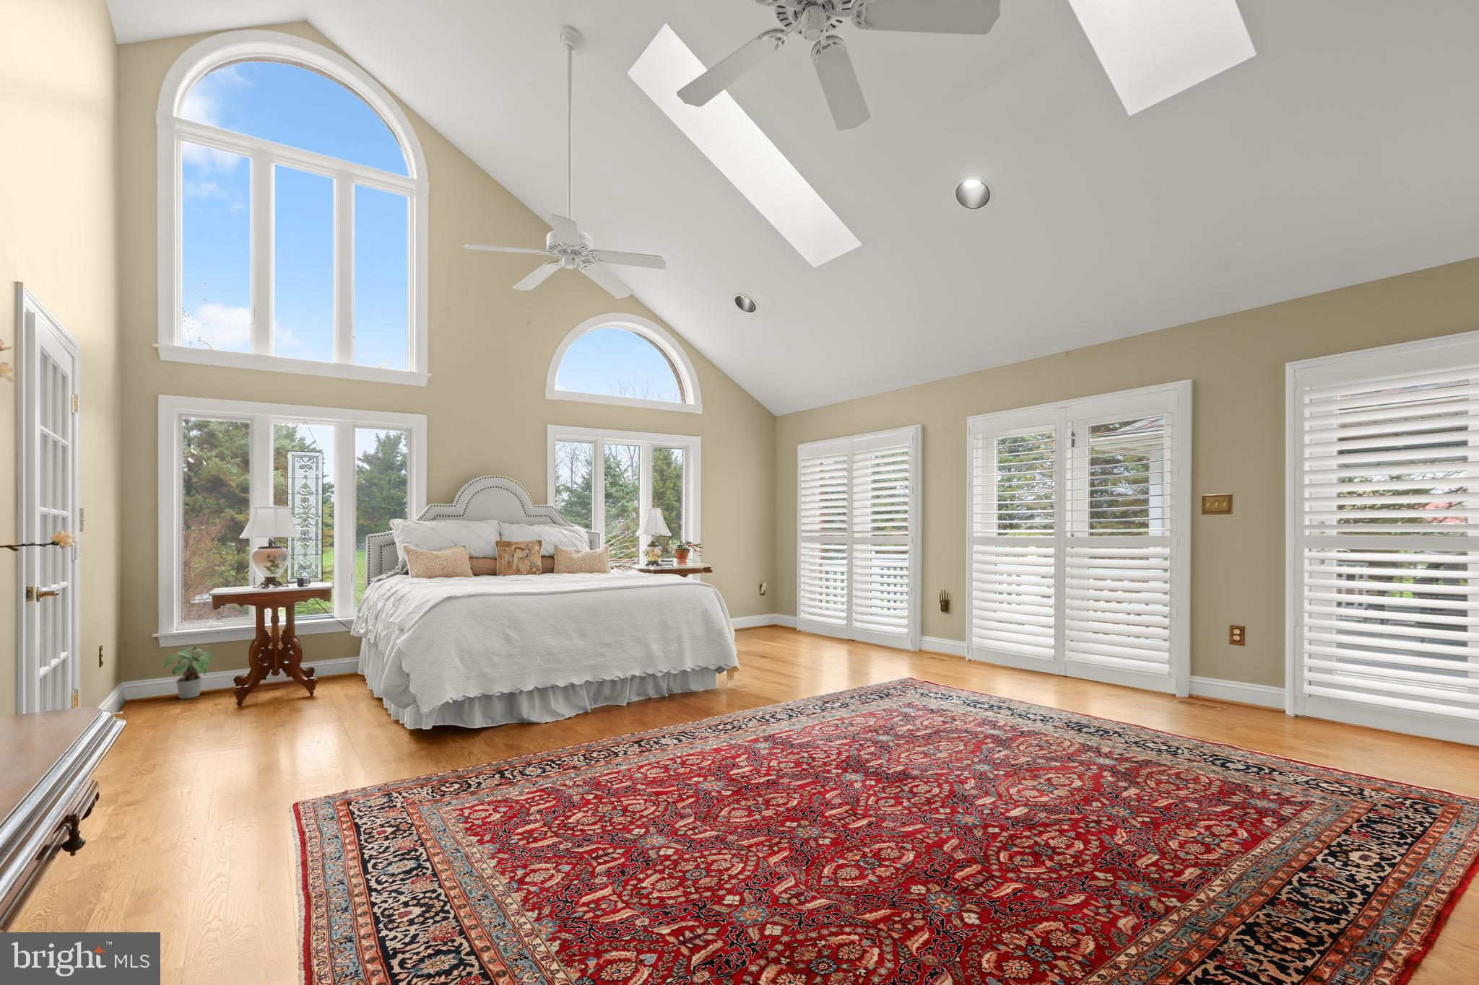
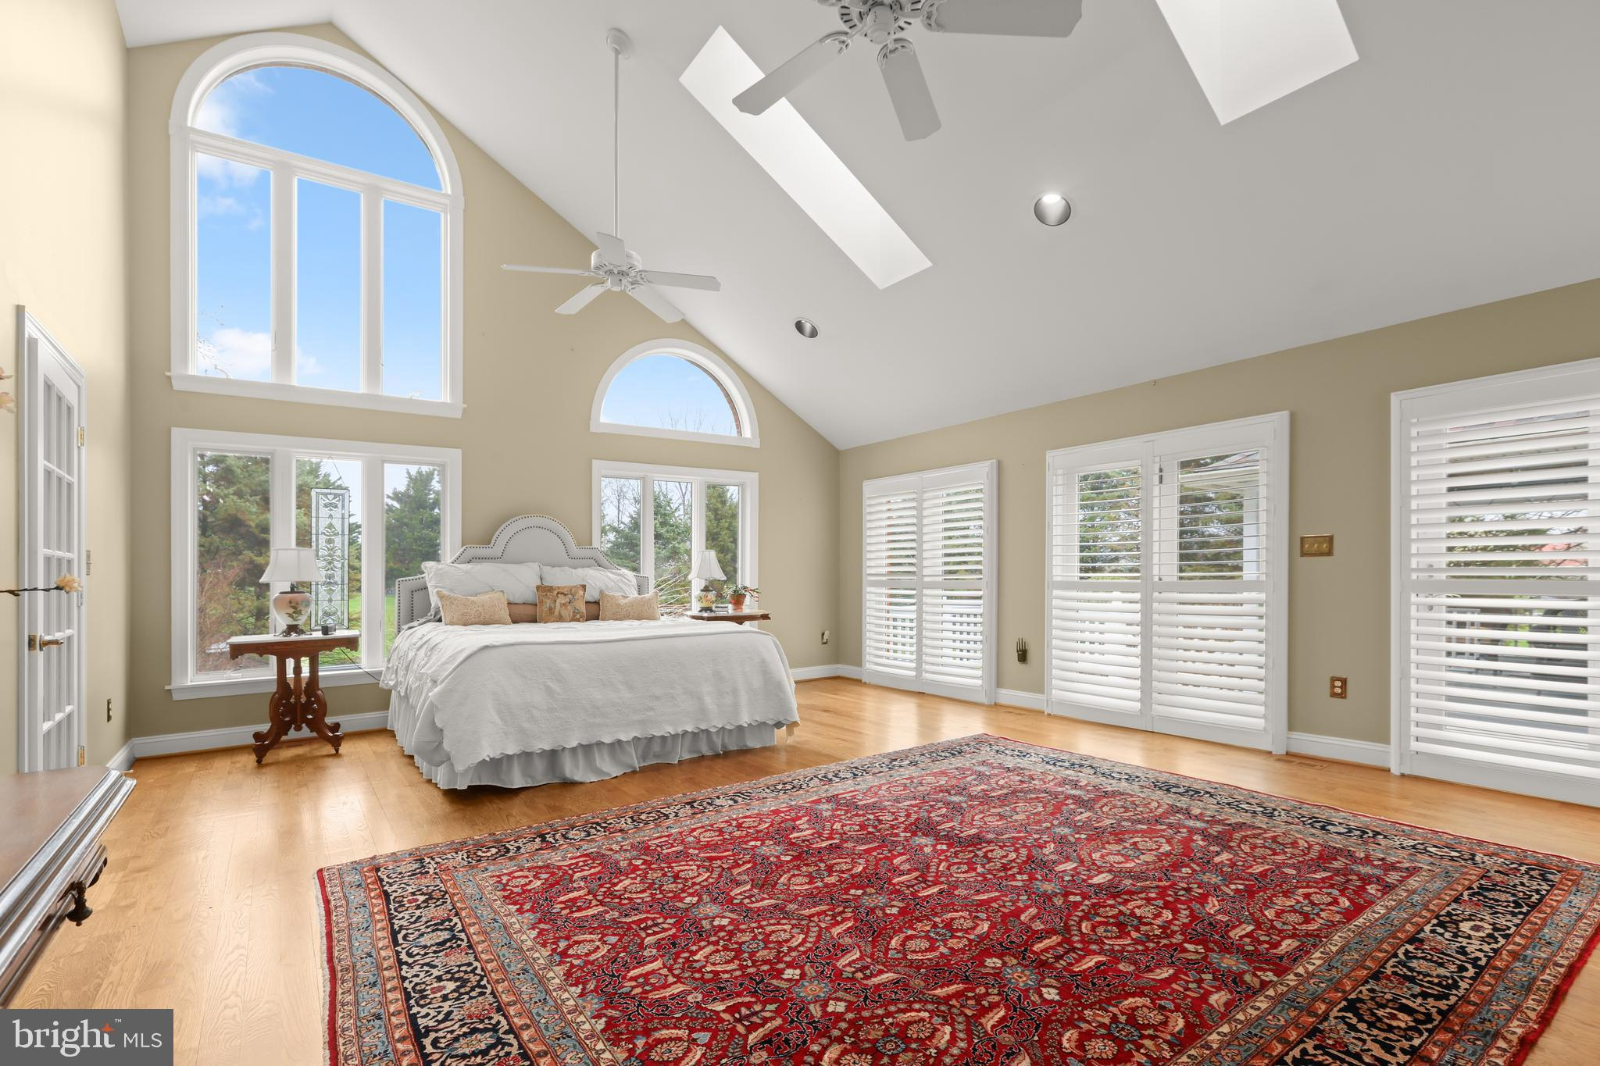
- potted plant (190, 672)
